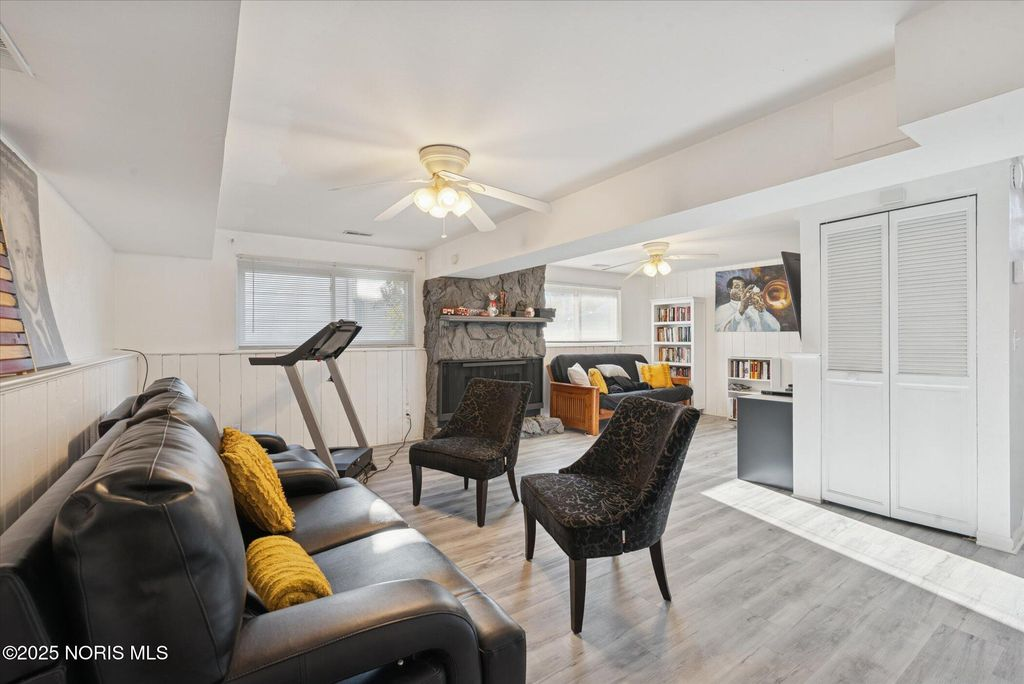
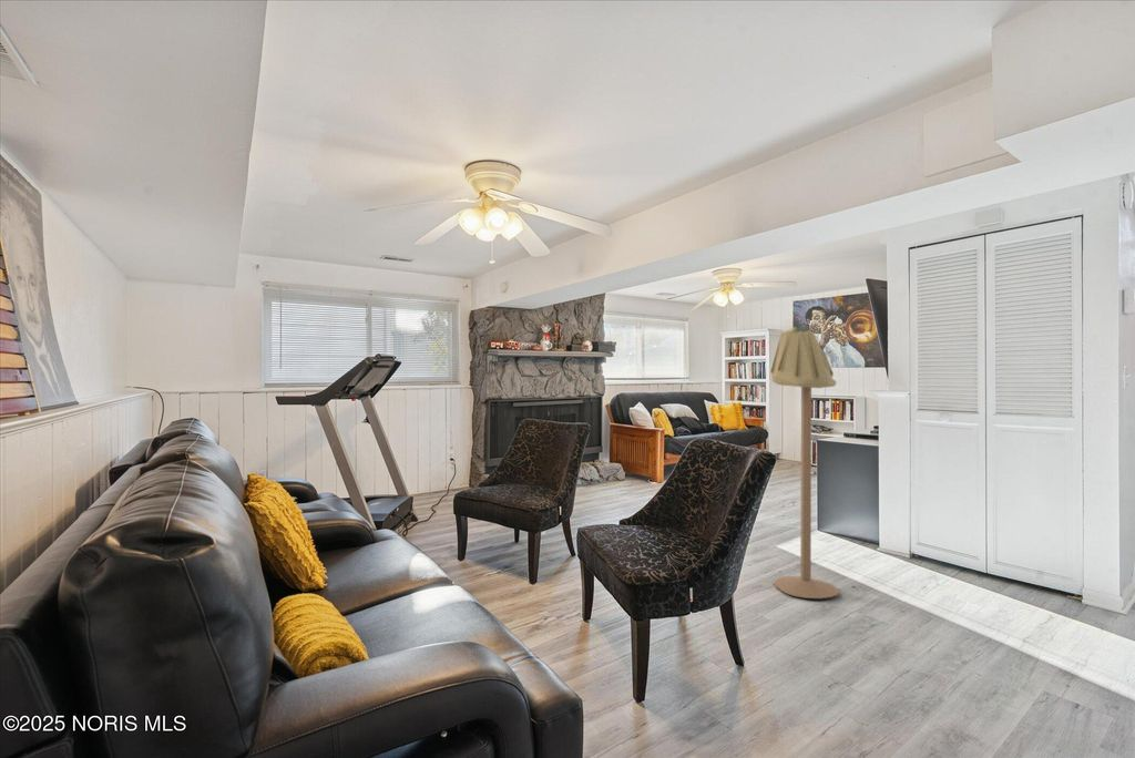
+ floor lamp (804, 455)
